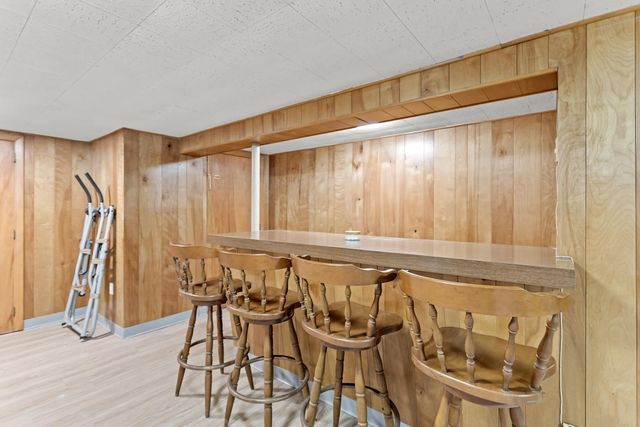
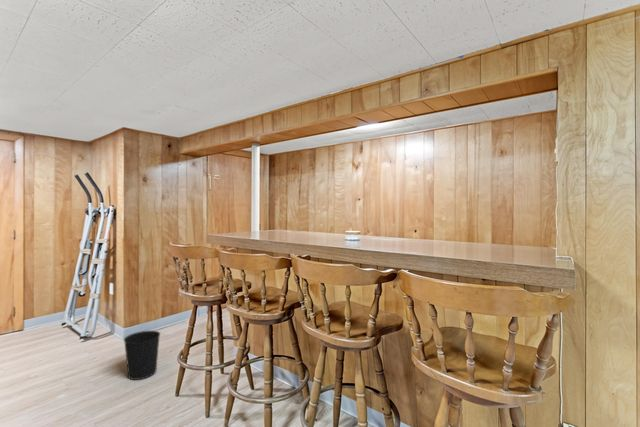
+ wastebasket (142, 355)
